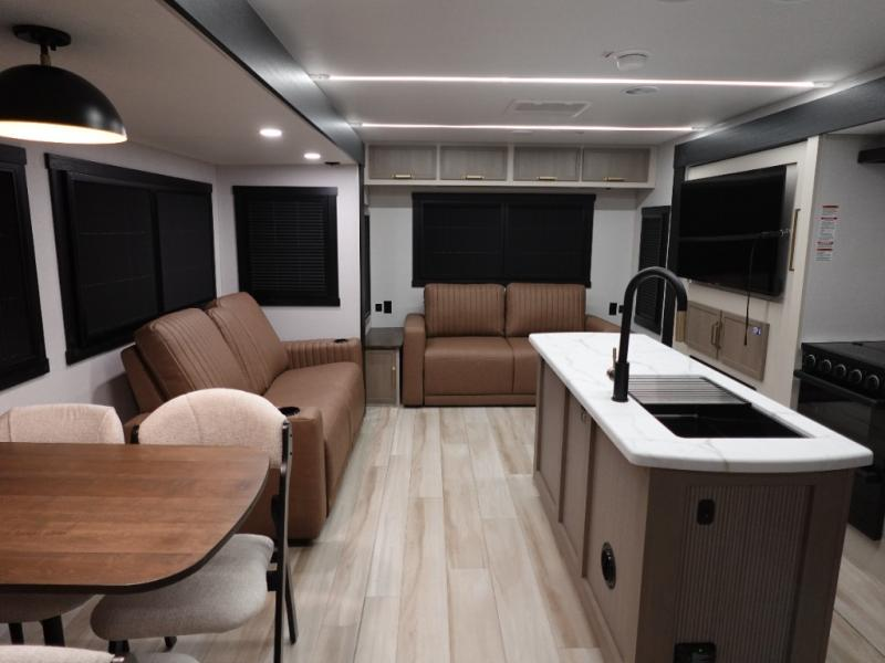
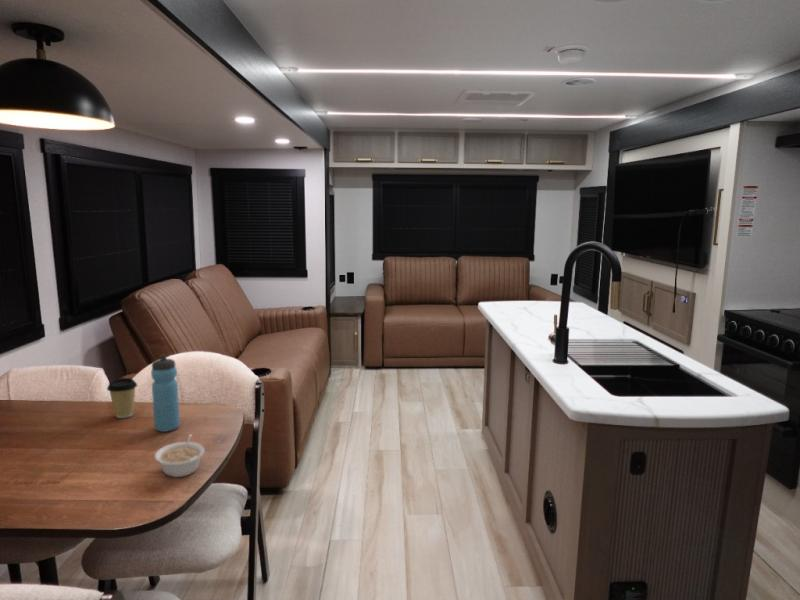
+ coffee cup (123, 398)
+ water bottle (165, 391)
+ legume (179, 458)
